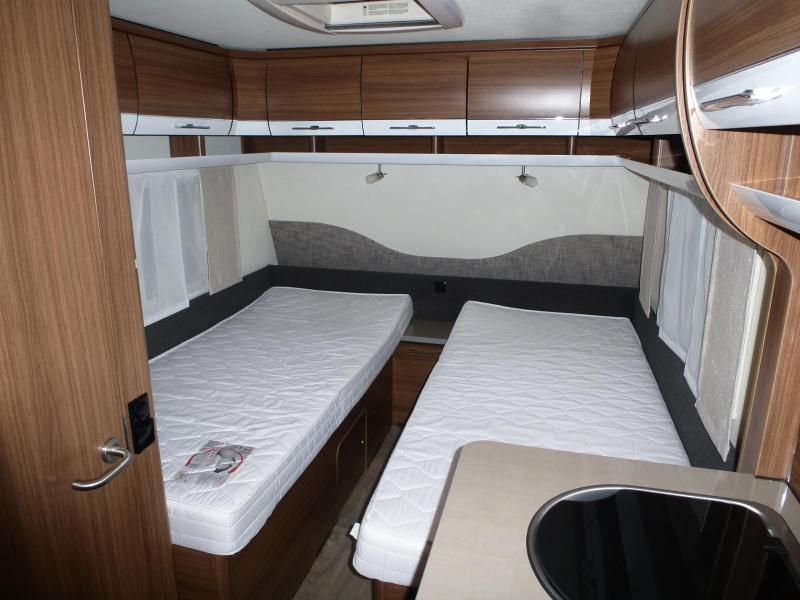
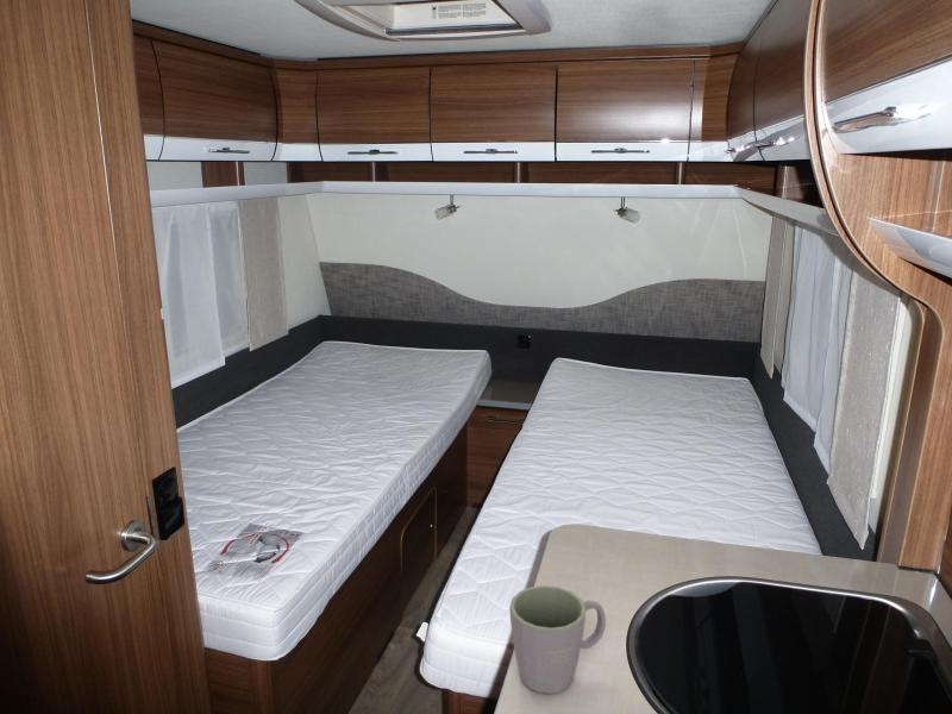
+ mug (559, 637)
